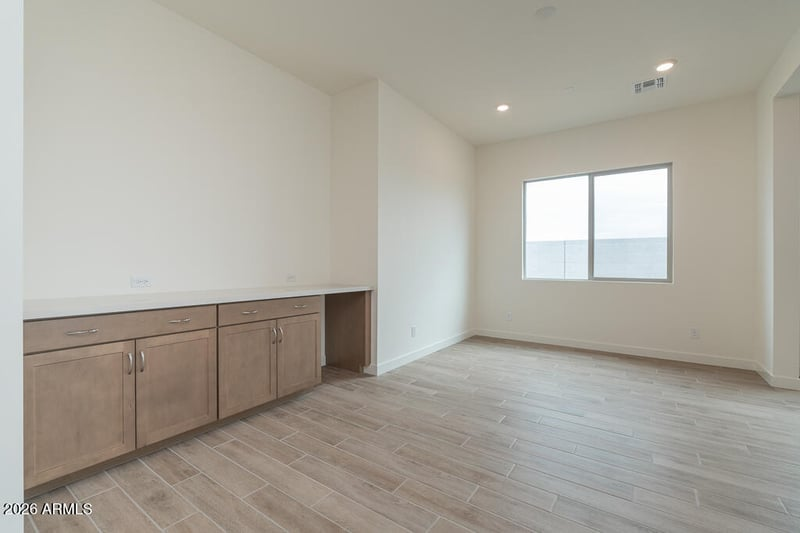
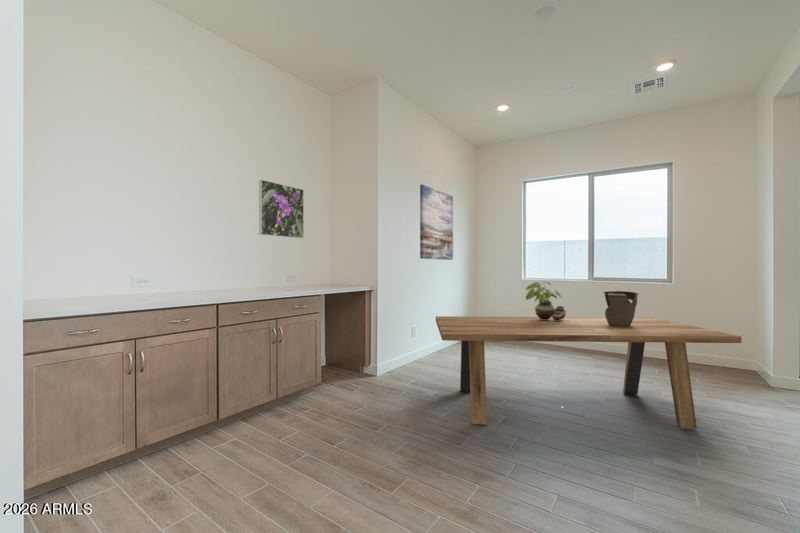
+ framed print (282, 210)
+ dining table (562, 341)
+ potted plant (546, 300)
+ decorative bowl (620, 308)
+ wall art (437, 225)
